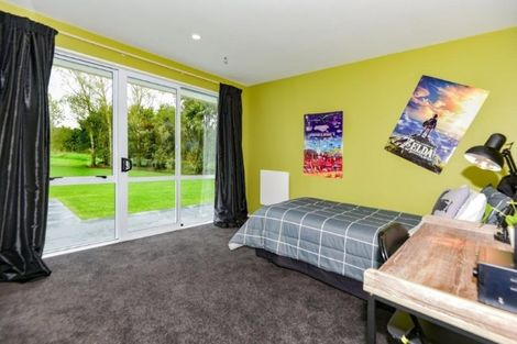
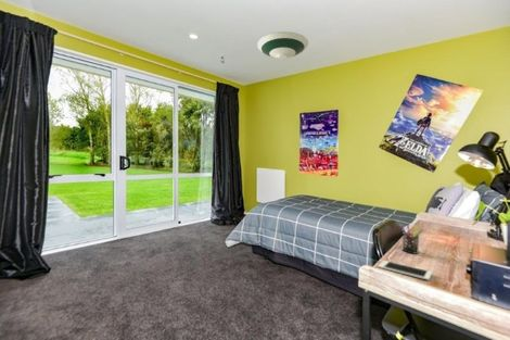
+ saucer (282, 51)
+ cell phone (404, 269)
+ pen holder (411, 237)
